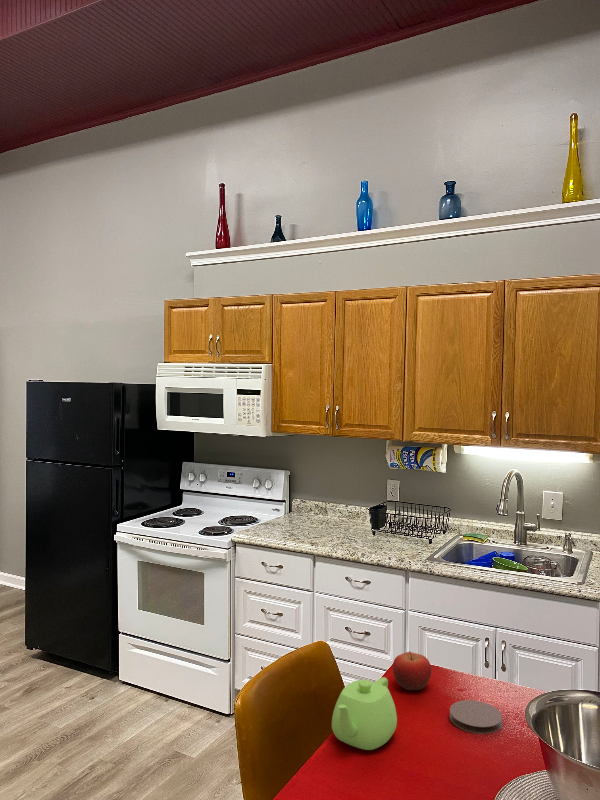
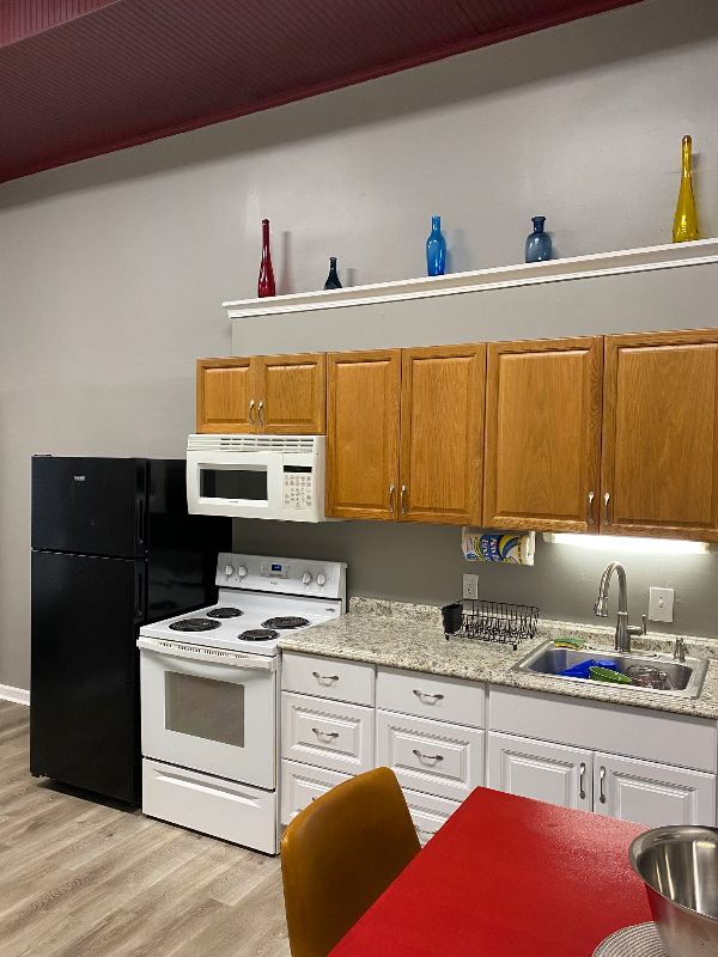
- fruit (411, 668)
- teapot (362, 711)
- coaster (475, 716)
